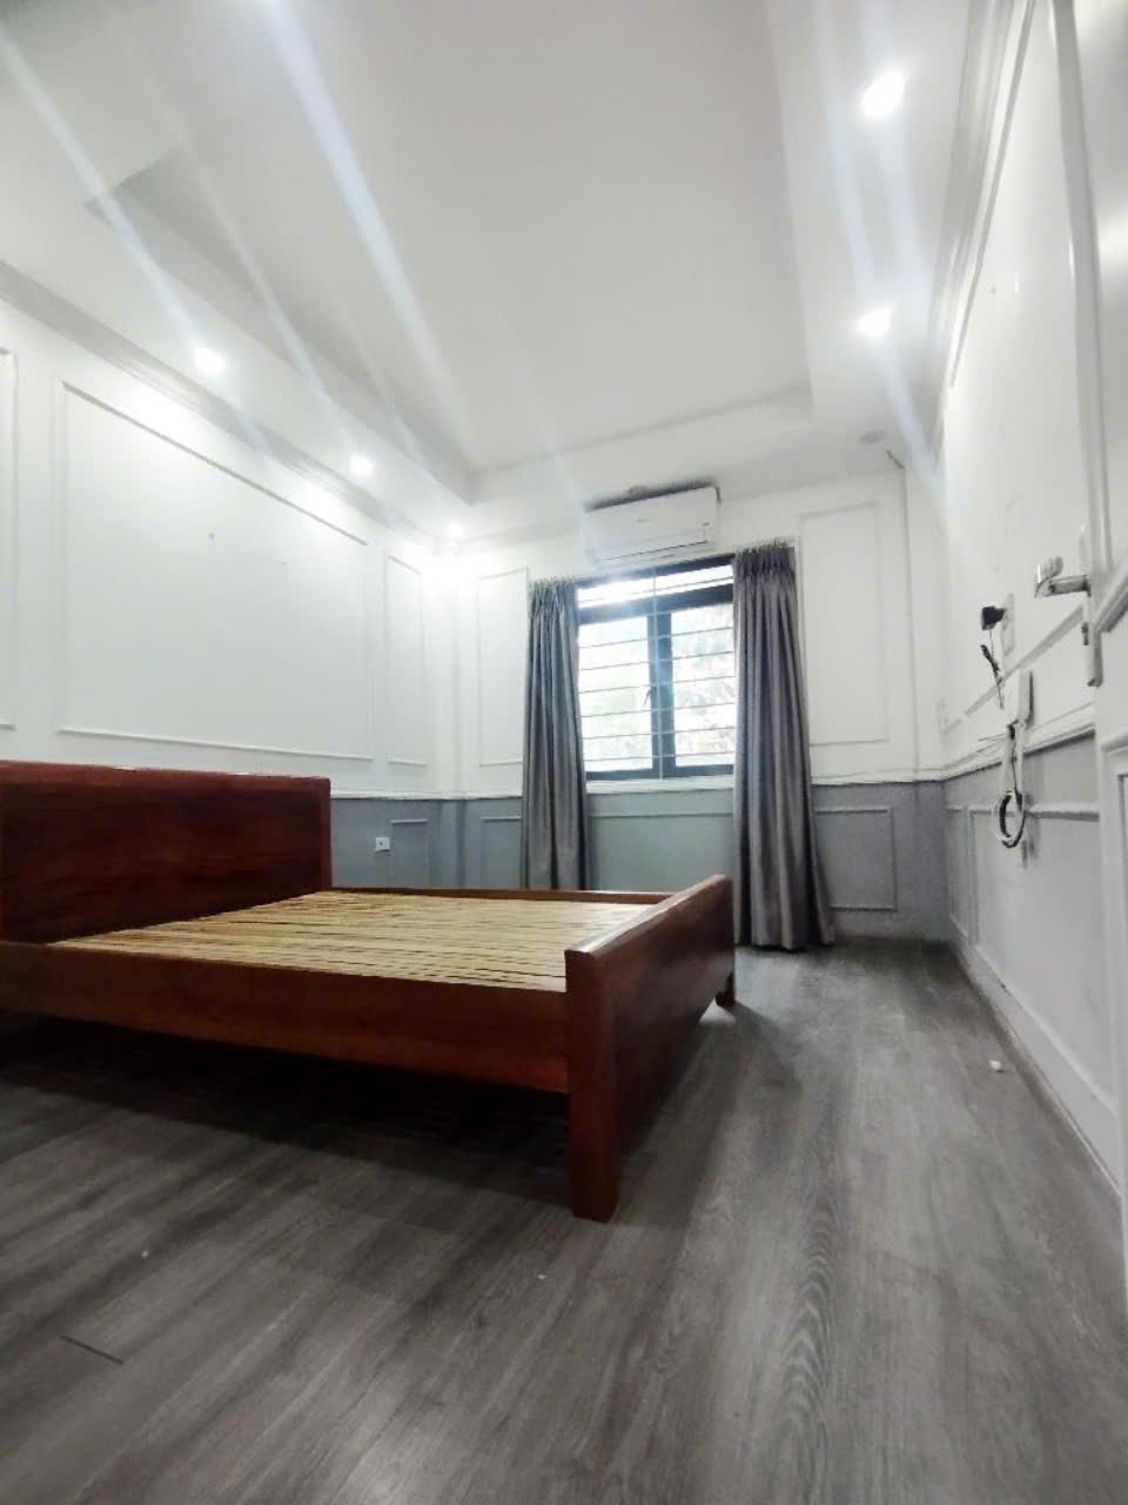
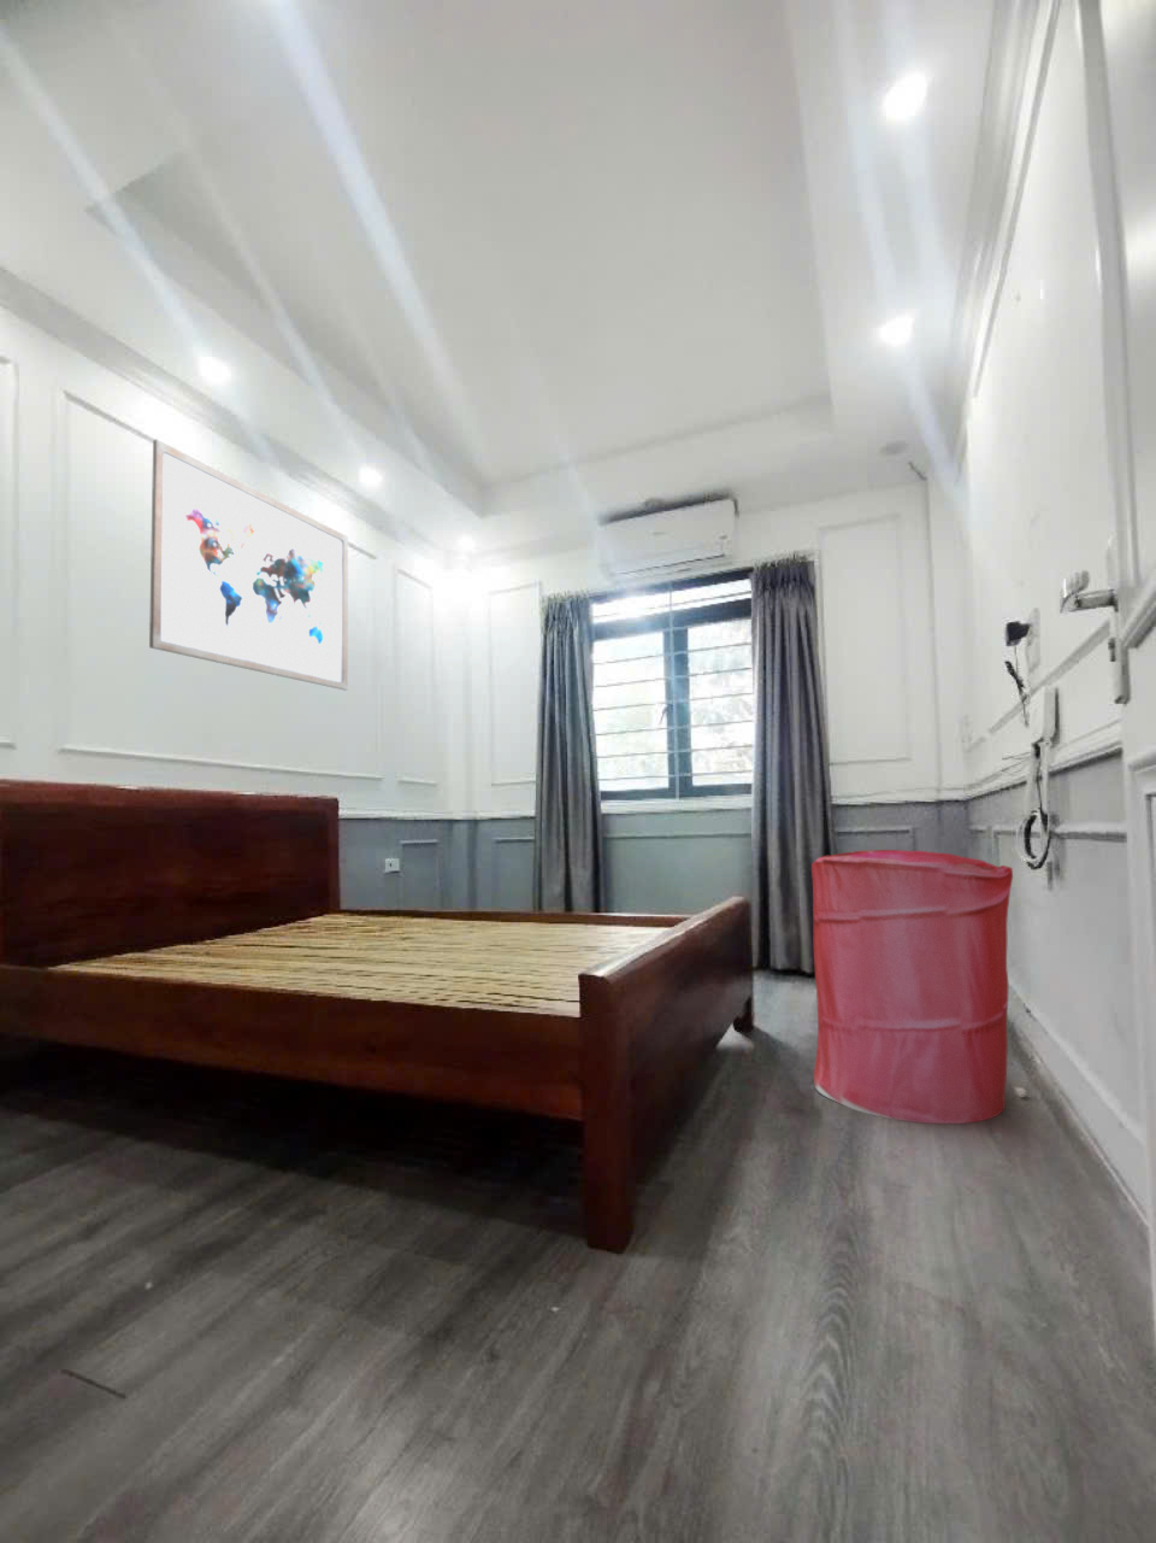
+ laundry hamper (908, 968)
+ wall art (264, 582)
